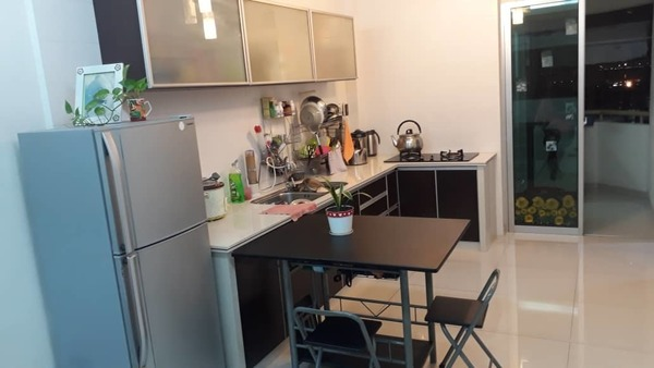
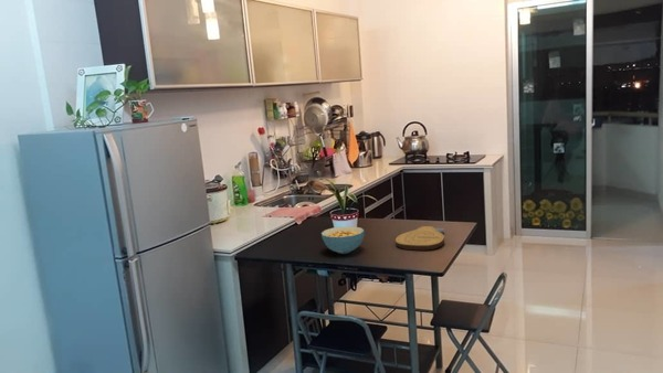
+ key chain (424, 234)
+ cereal bowl (343, 242)
